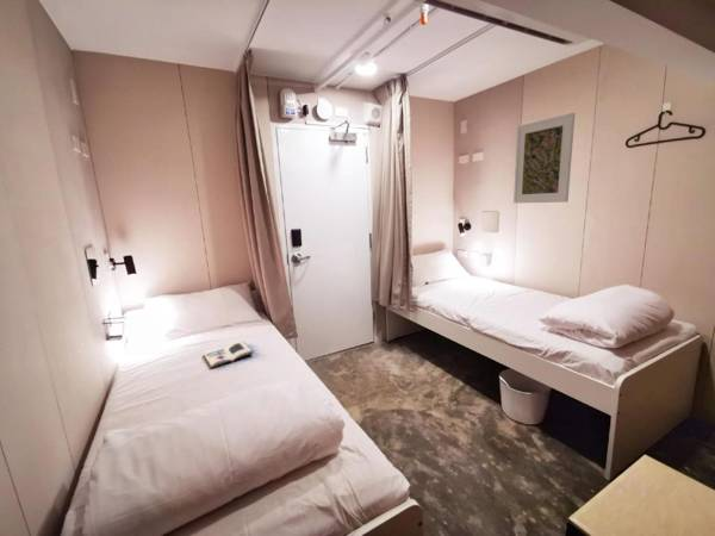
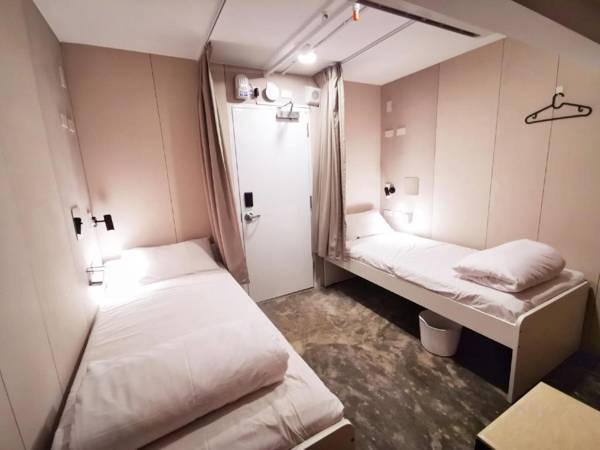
- book (228, 353)
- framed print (541, 162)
